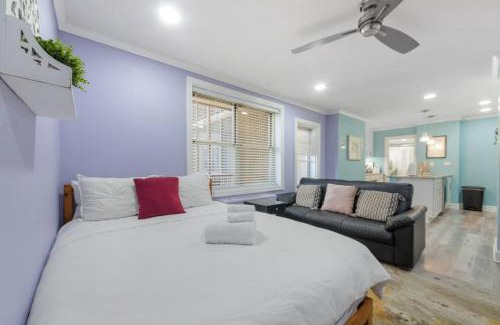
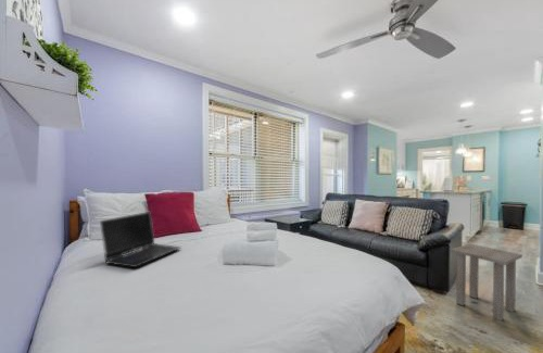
+ laptop computer (143, 236)
+ side table (477, 279)
